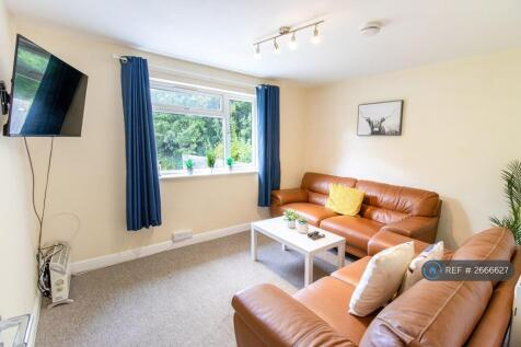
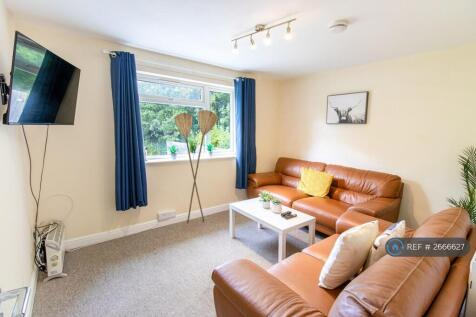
+ floor lamp (197, 167)
